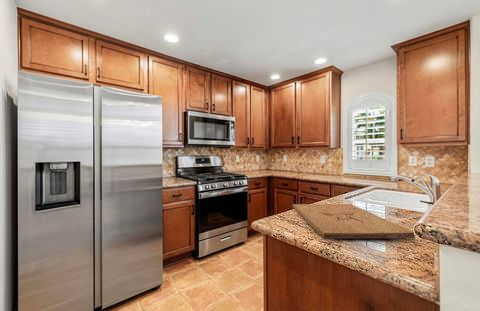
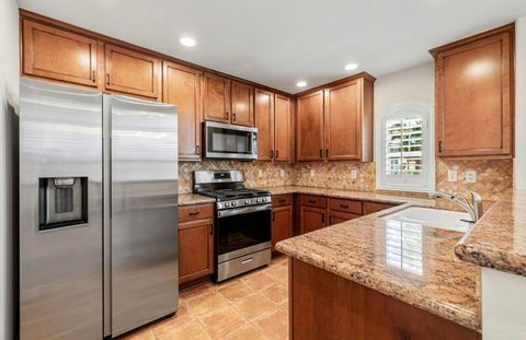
- cutting board (340, 217)
